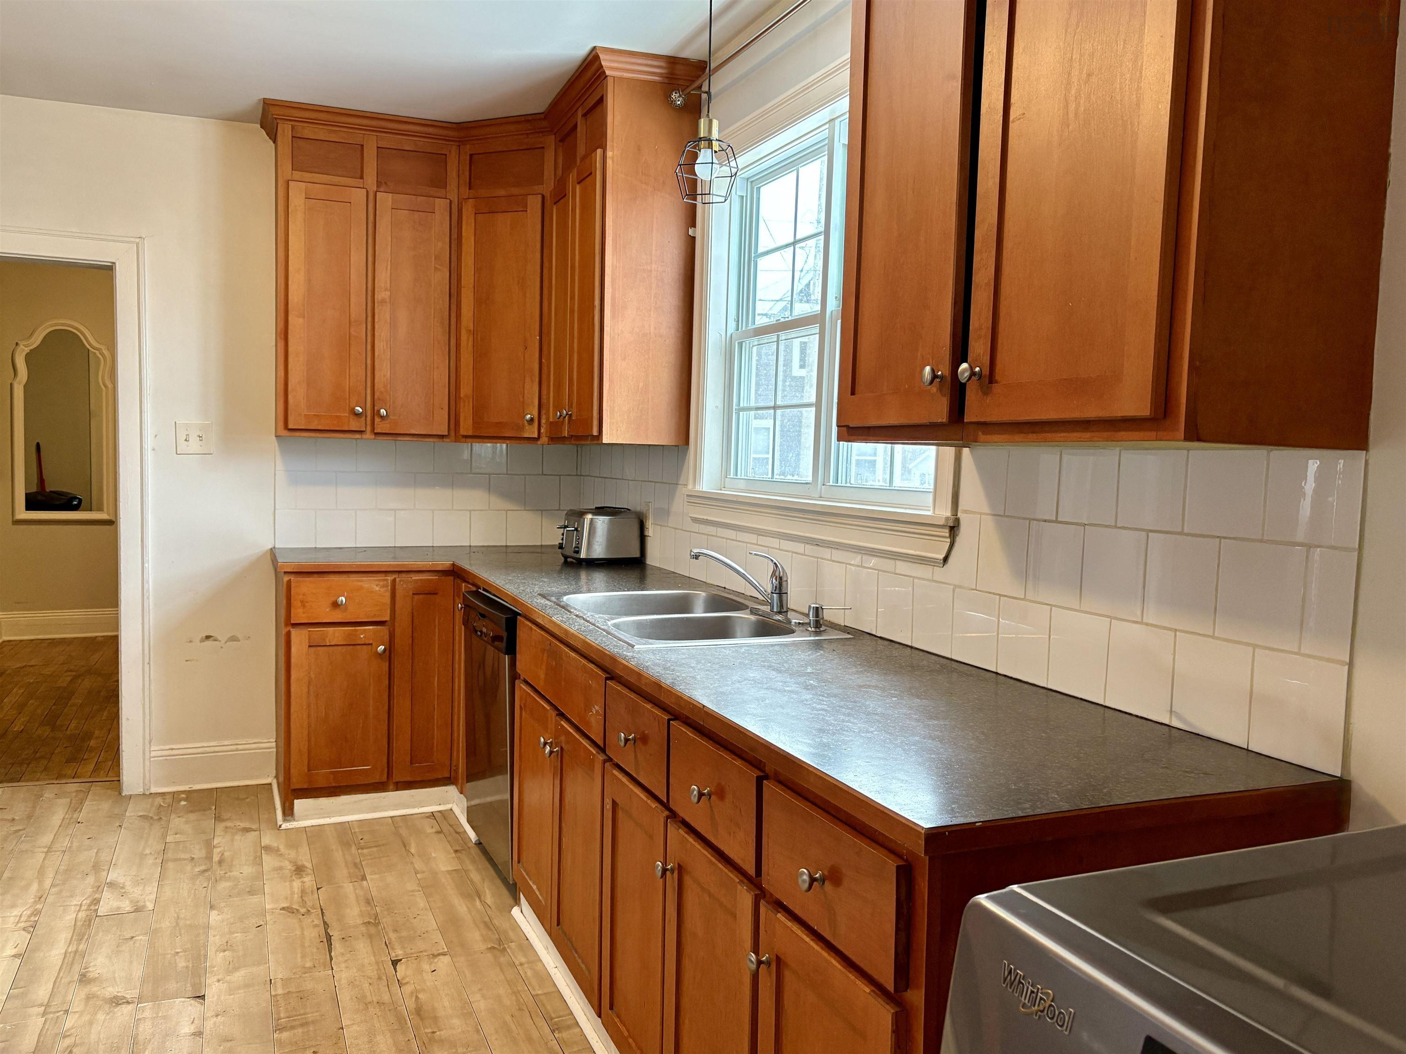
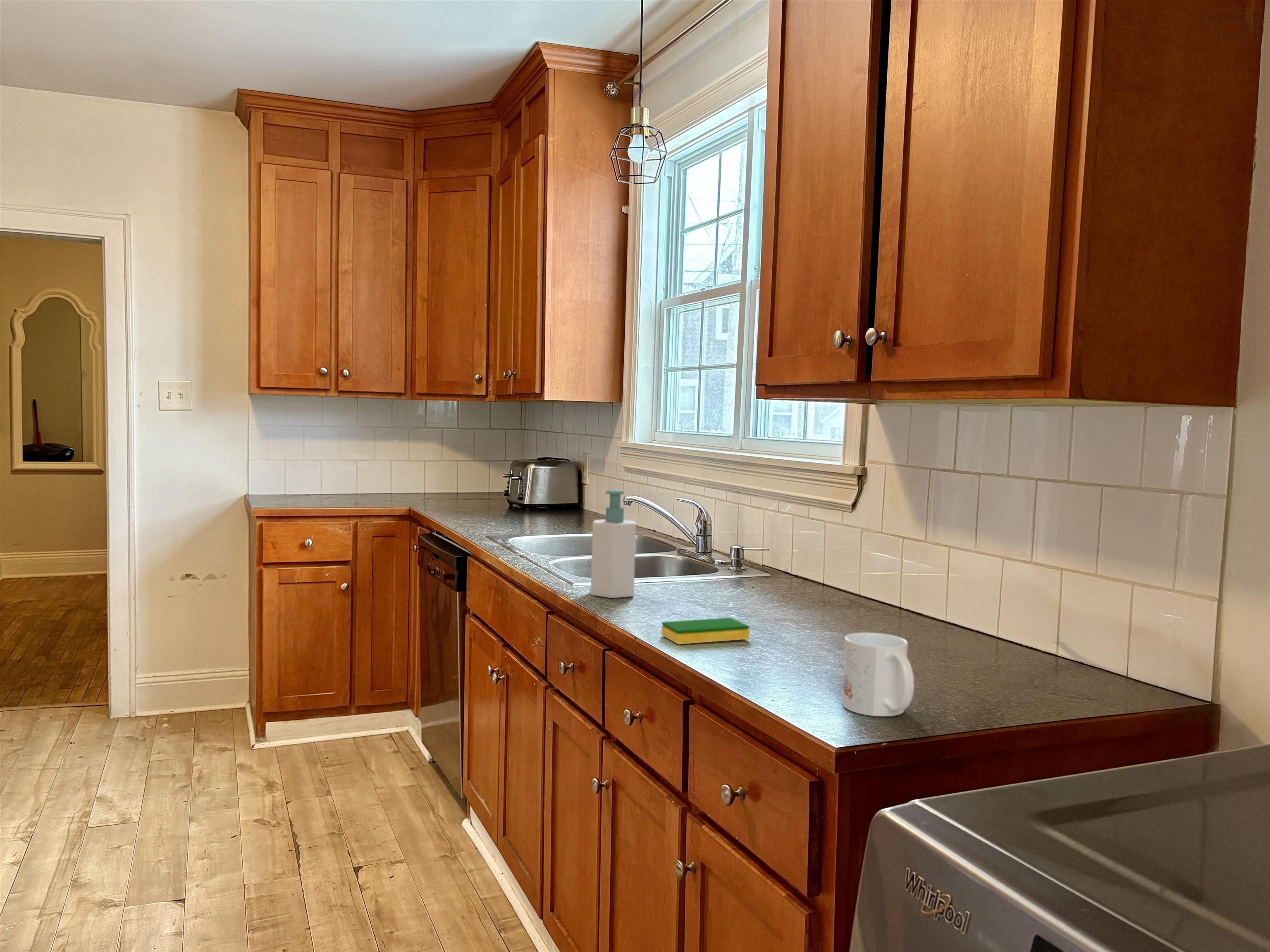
+ mug (883, 677)
+ dish sponge (705, 631)
+ soap bottle (614, 542)
